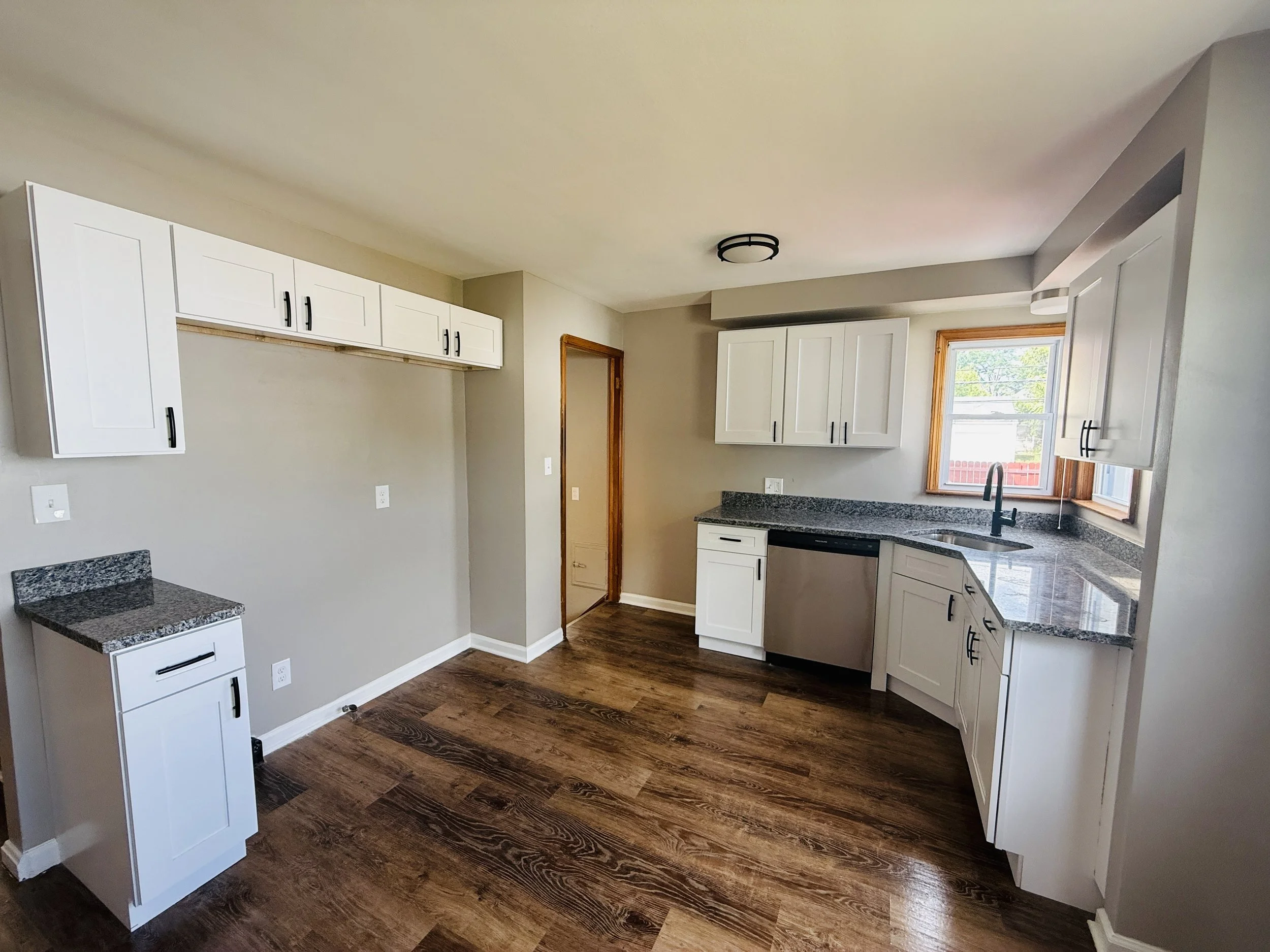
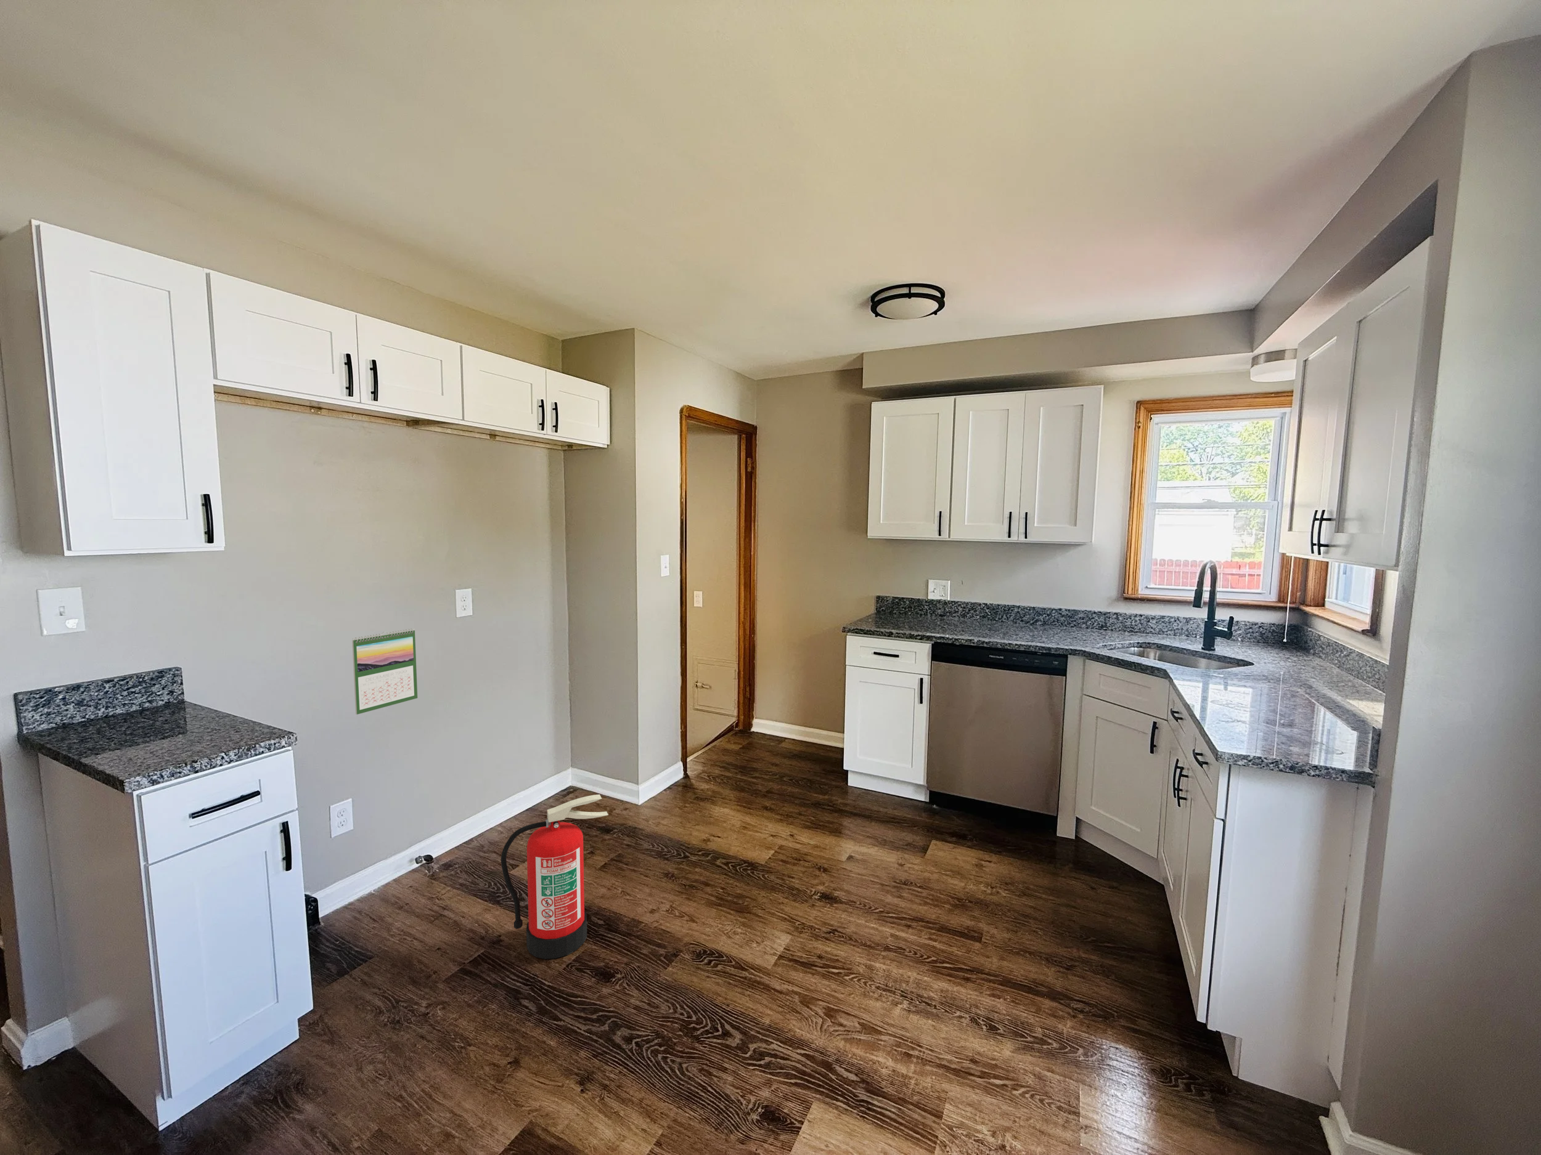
+ calendar (386, 668)
+ fire extinguisher (557, 871)
